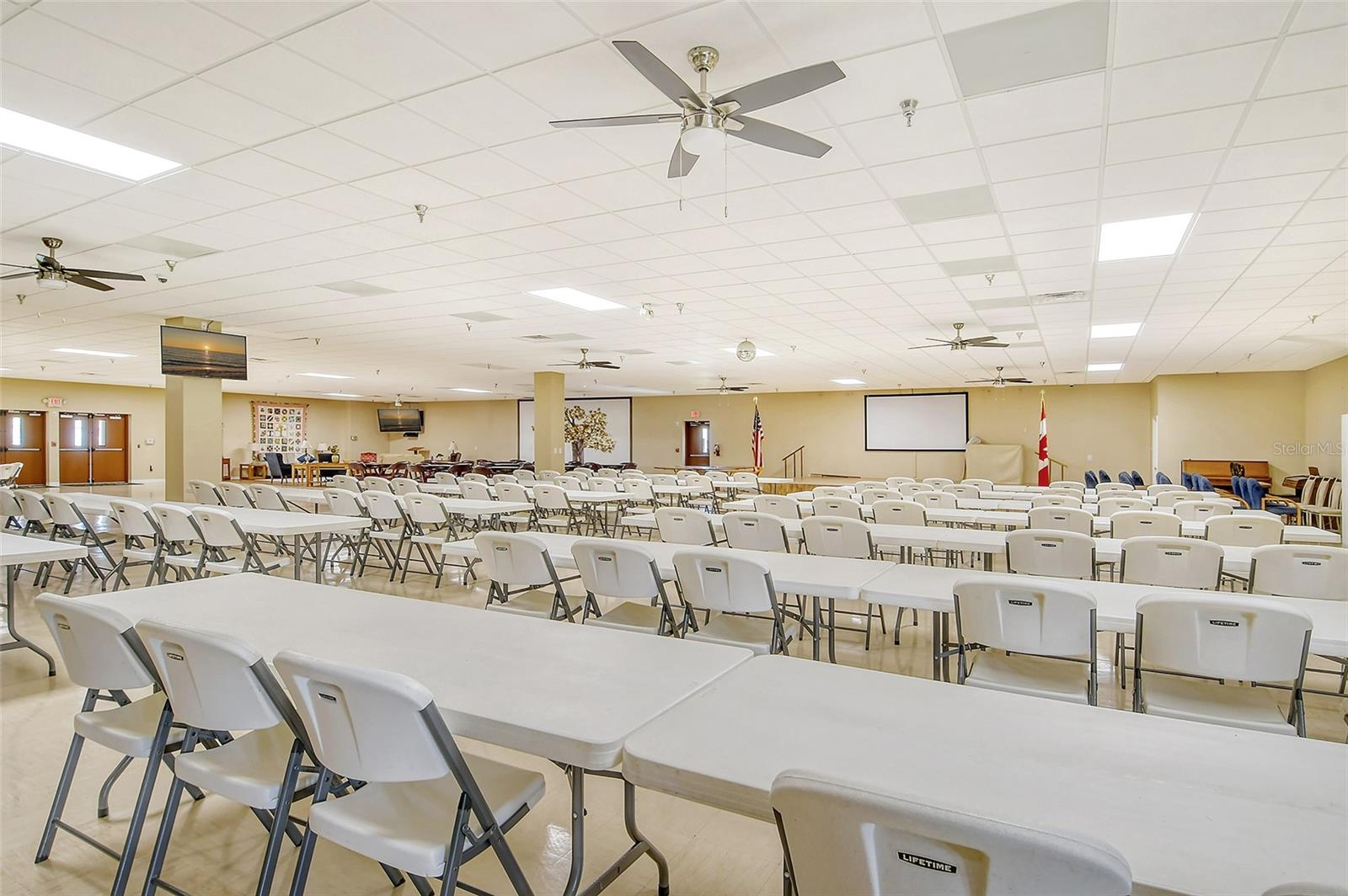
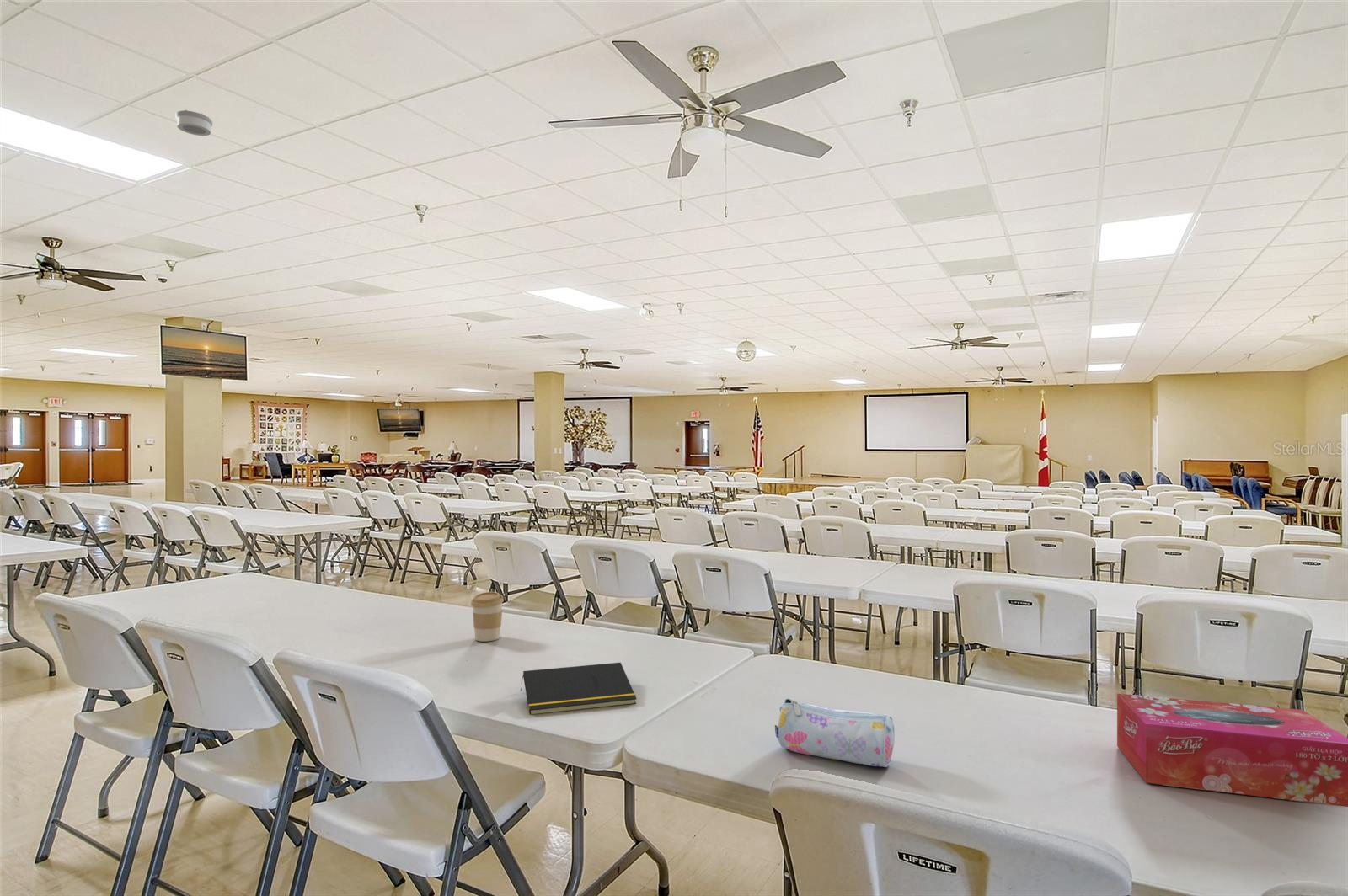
+ coffee cup (487, 616)
+ notepad (578, 687)
+ tissue box (1226, 745)
+ smoke detector (194, 121)
+ pencil case (835, 730)
